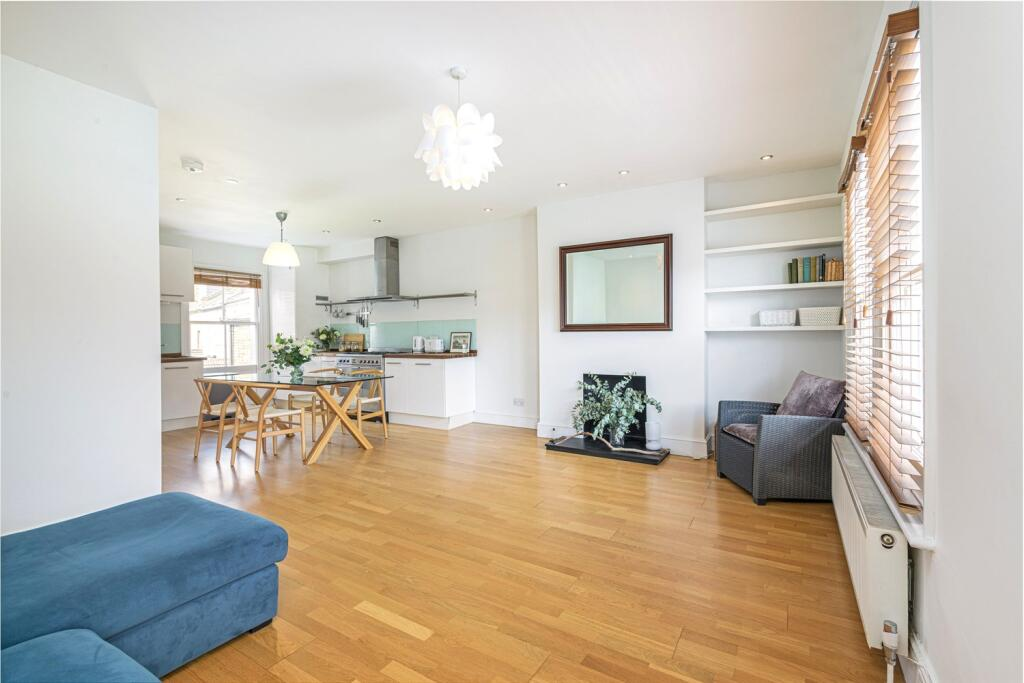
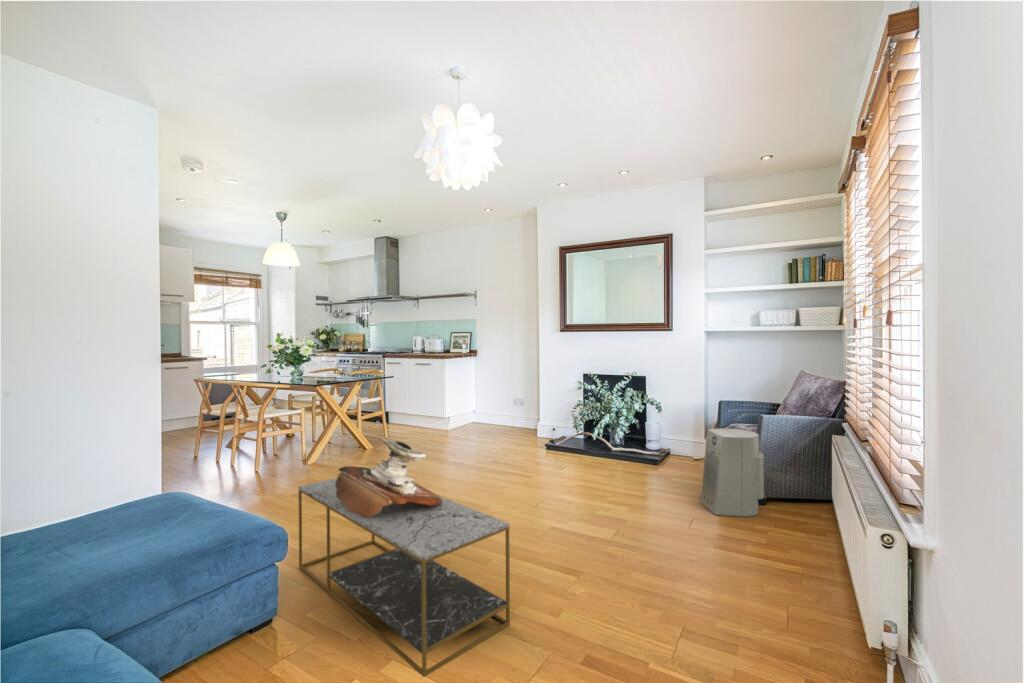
+ decorative bowl (388, 471)
+ fan (734, 470)
+ coffee table (393, 546)
